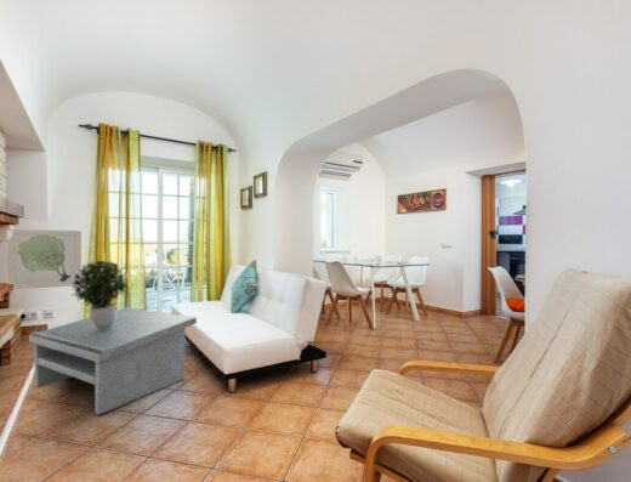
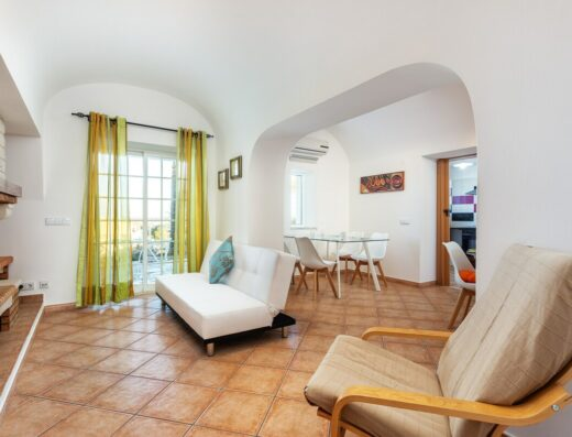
- potted plant (104, 291)
- wall art (46, 259)
- coffee table (115, 350)
